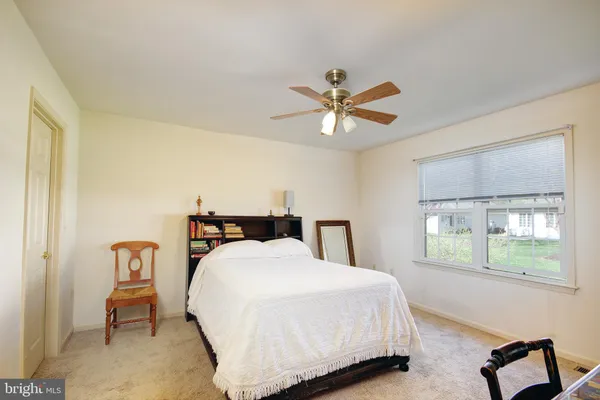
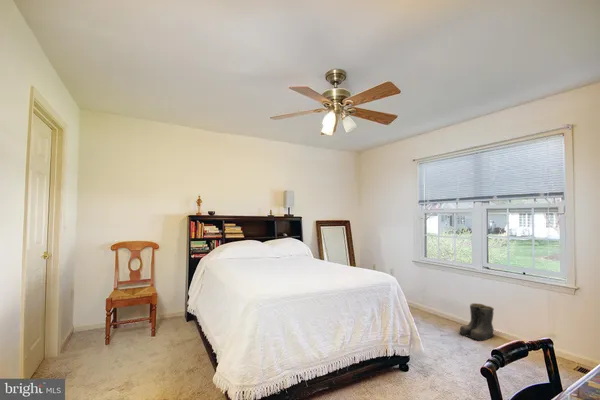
+ boots (476, 320)
